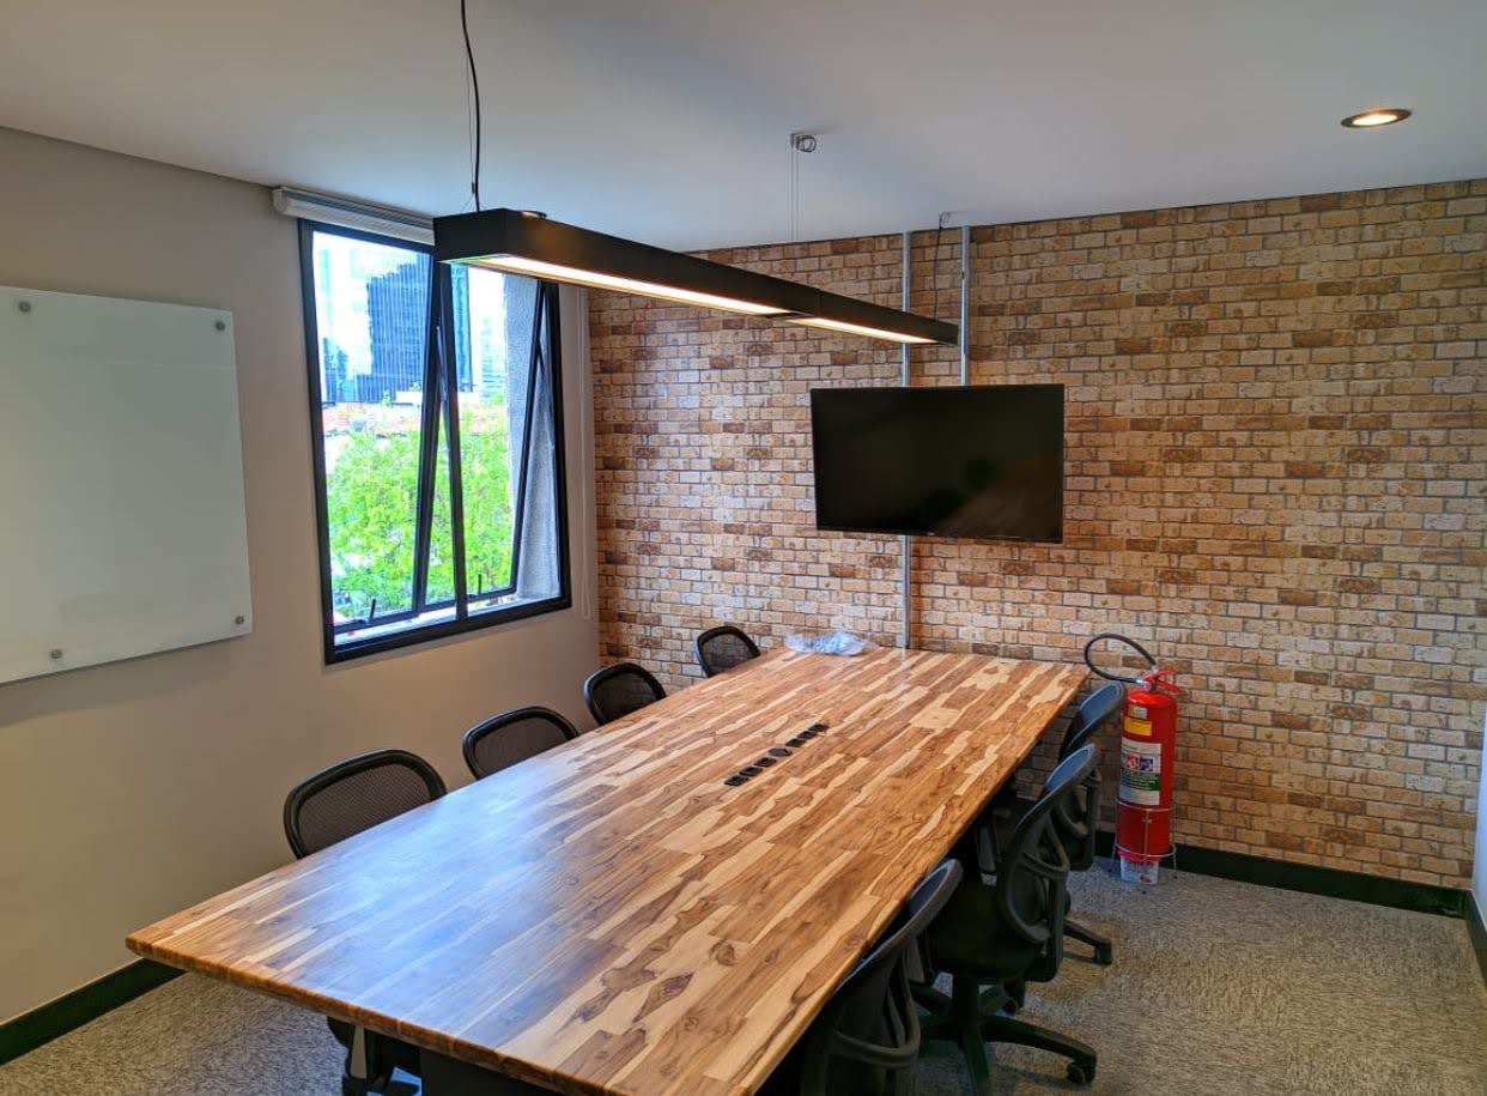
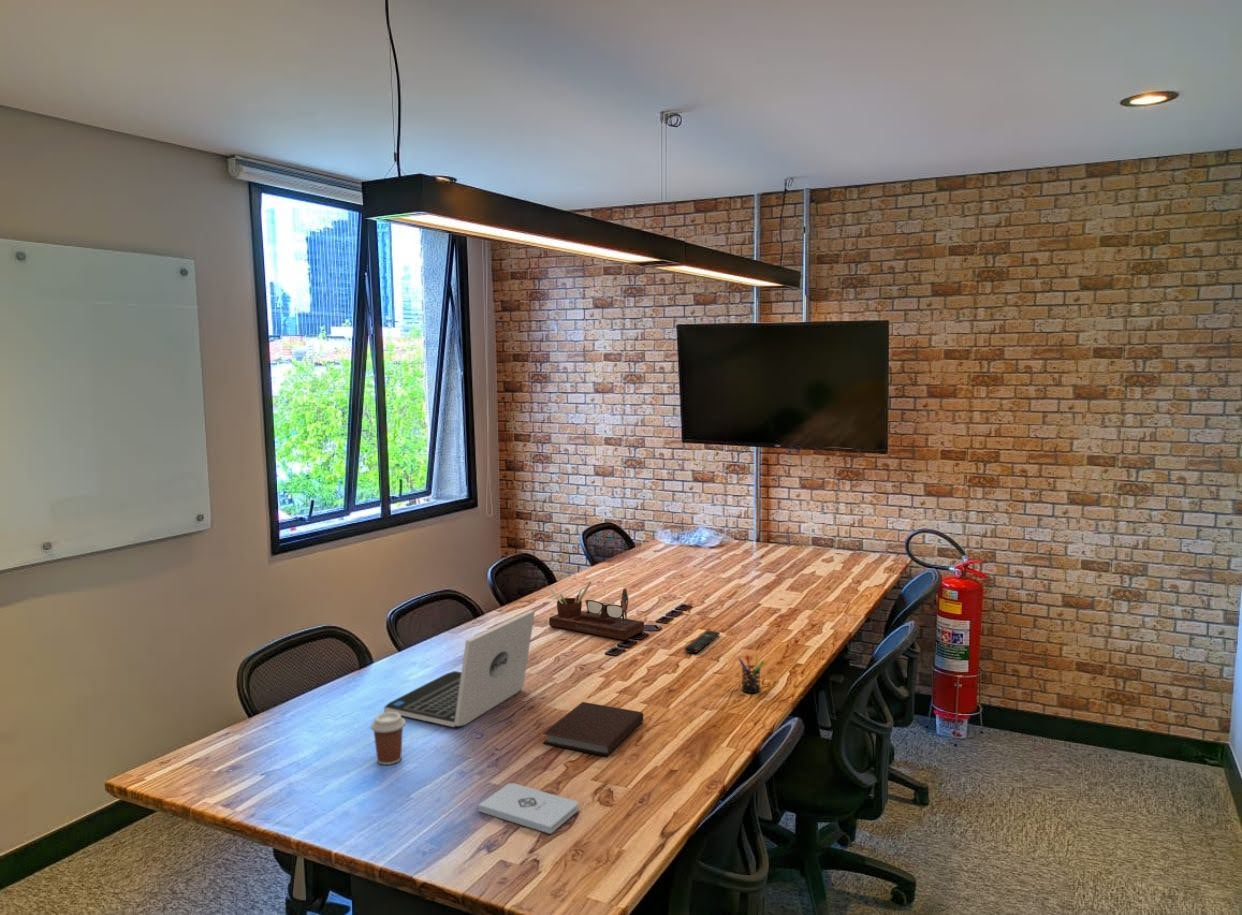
+ pen holder (752, 672)
+ remote control (702, 641)
+ desk organizer (593, 605)
+ laptop (463, 659)
+ notepad (529, 806)
+ coffee cup (388, 738)
+ notebook (594, 727)
